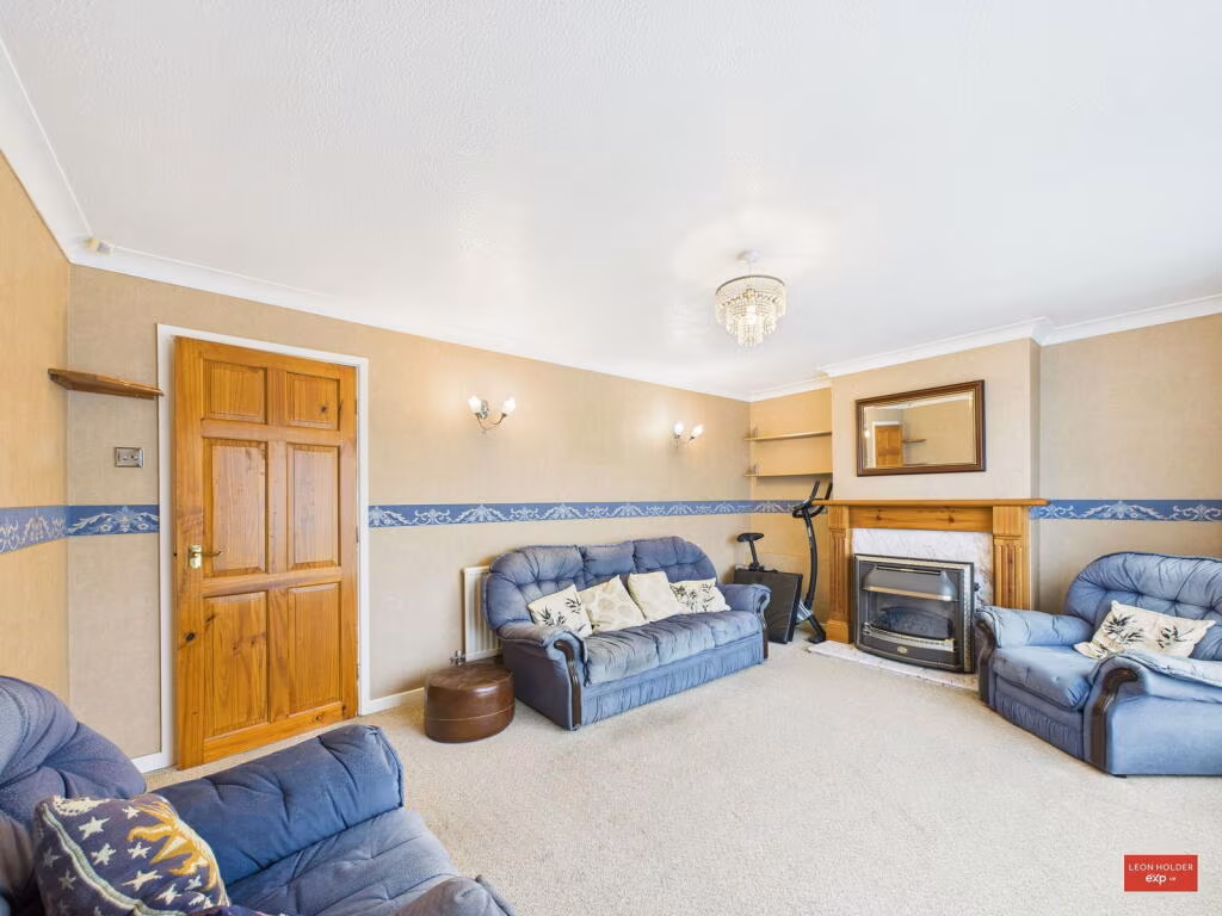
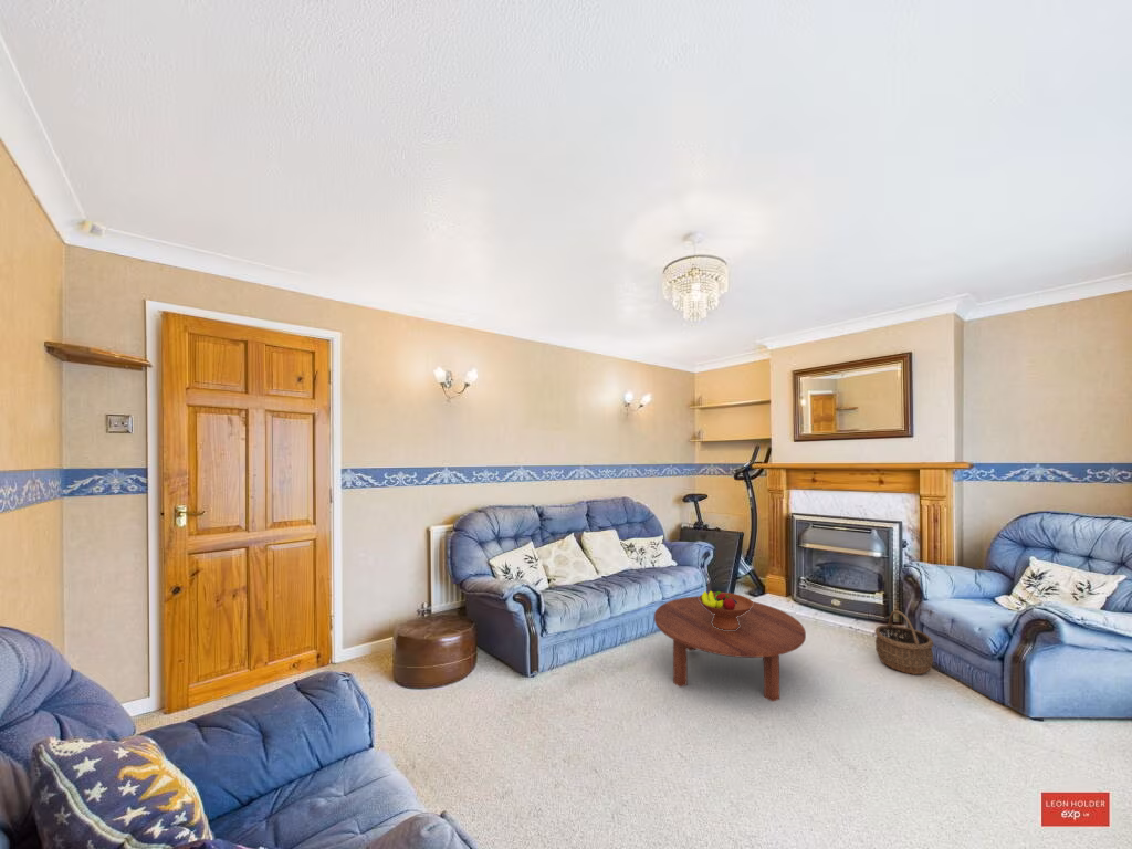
+ coffee table (726, 646)
+ wicker basket (903, 639)
+ fruit bowl (725, 608)
